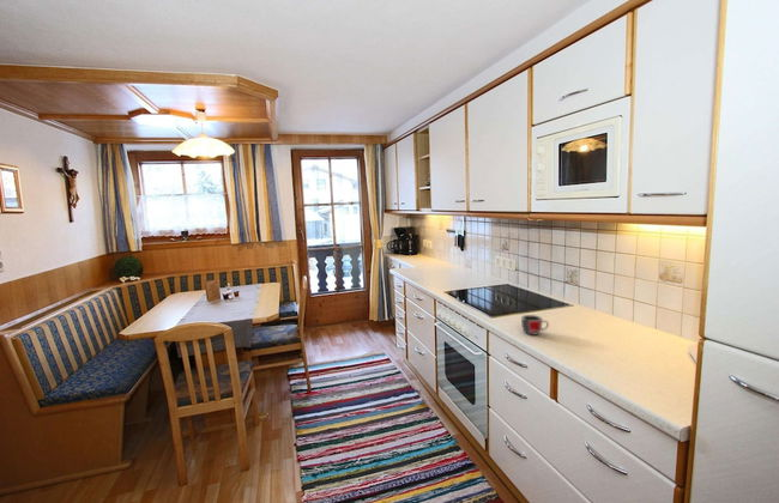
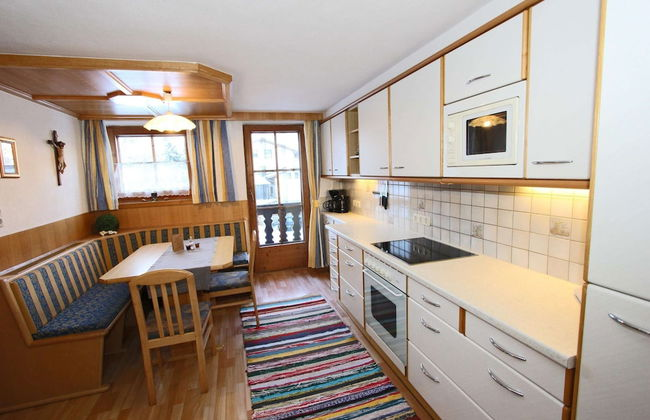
- mug (535, 325)
